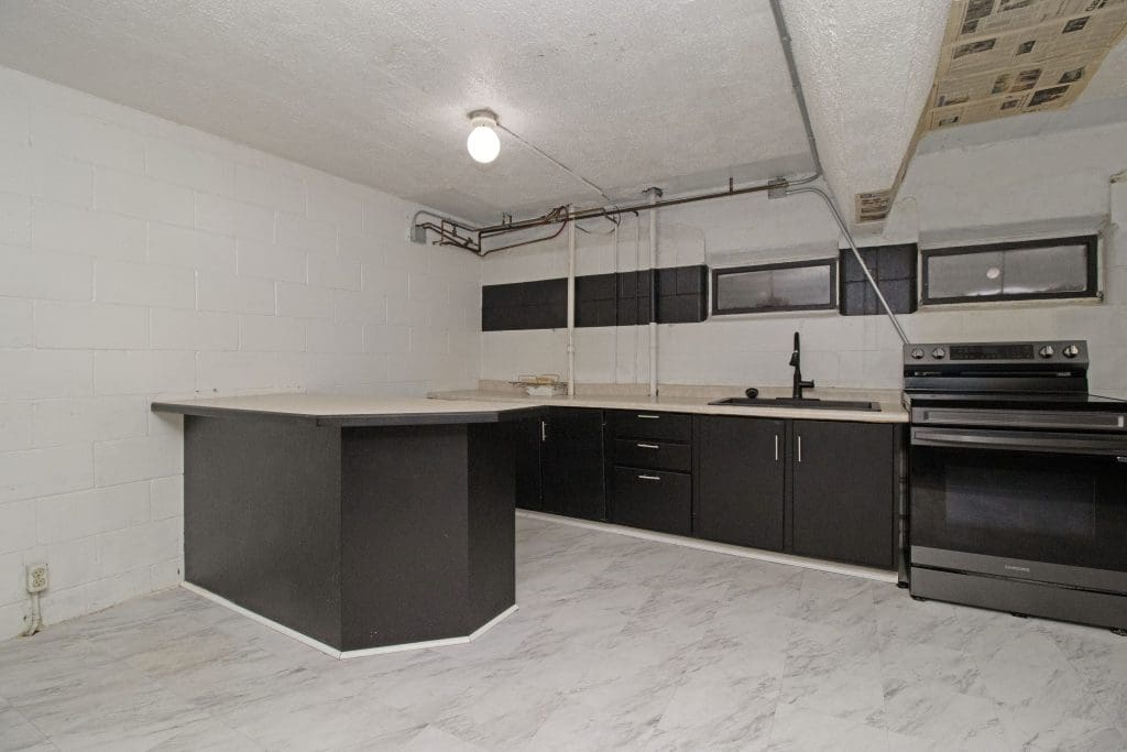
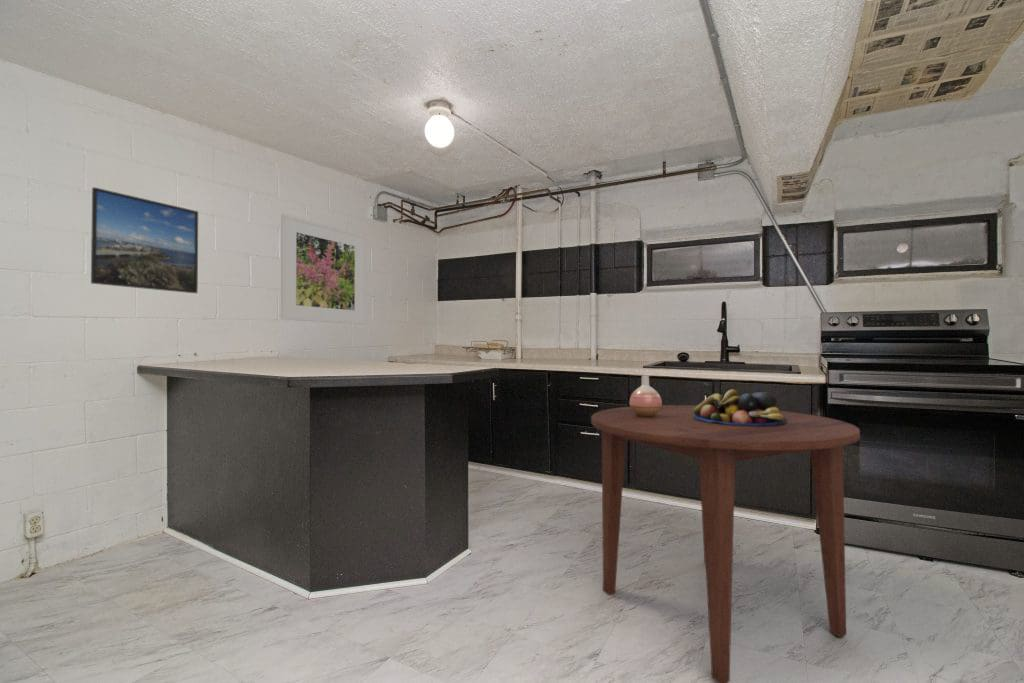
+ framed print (326, 273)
+ fruit bowl (737, 404)
+ vase (645, 395)
+ dining table (713, 514)
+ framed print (148, 244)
